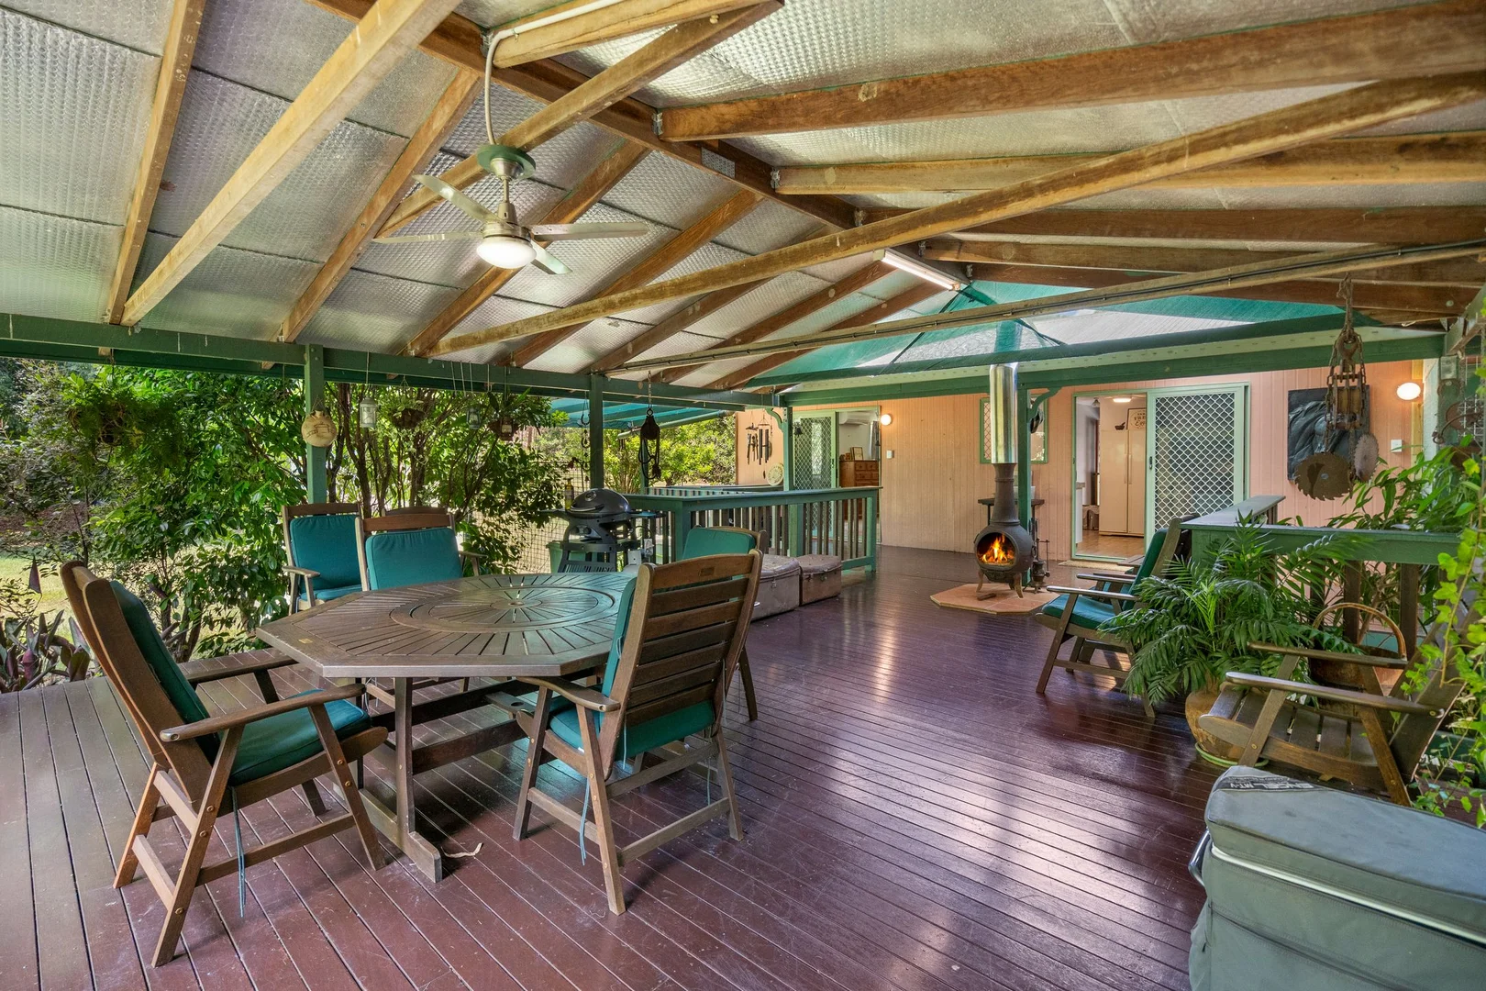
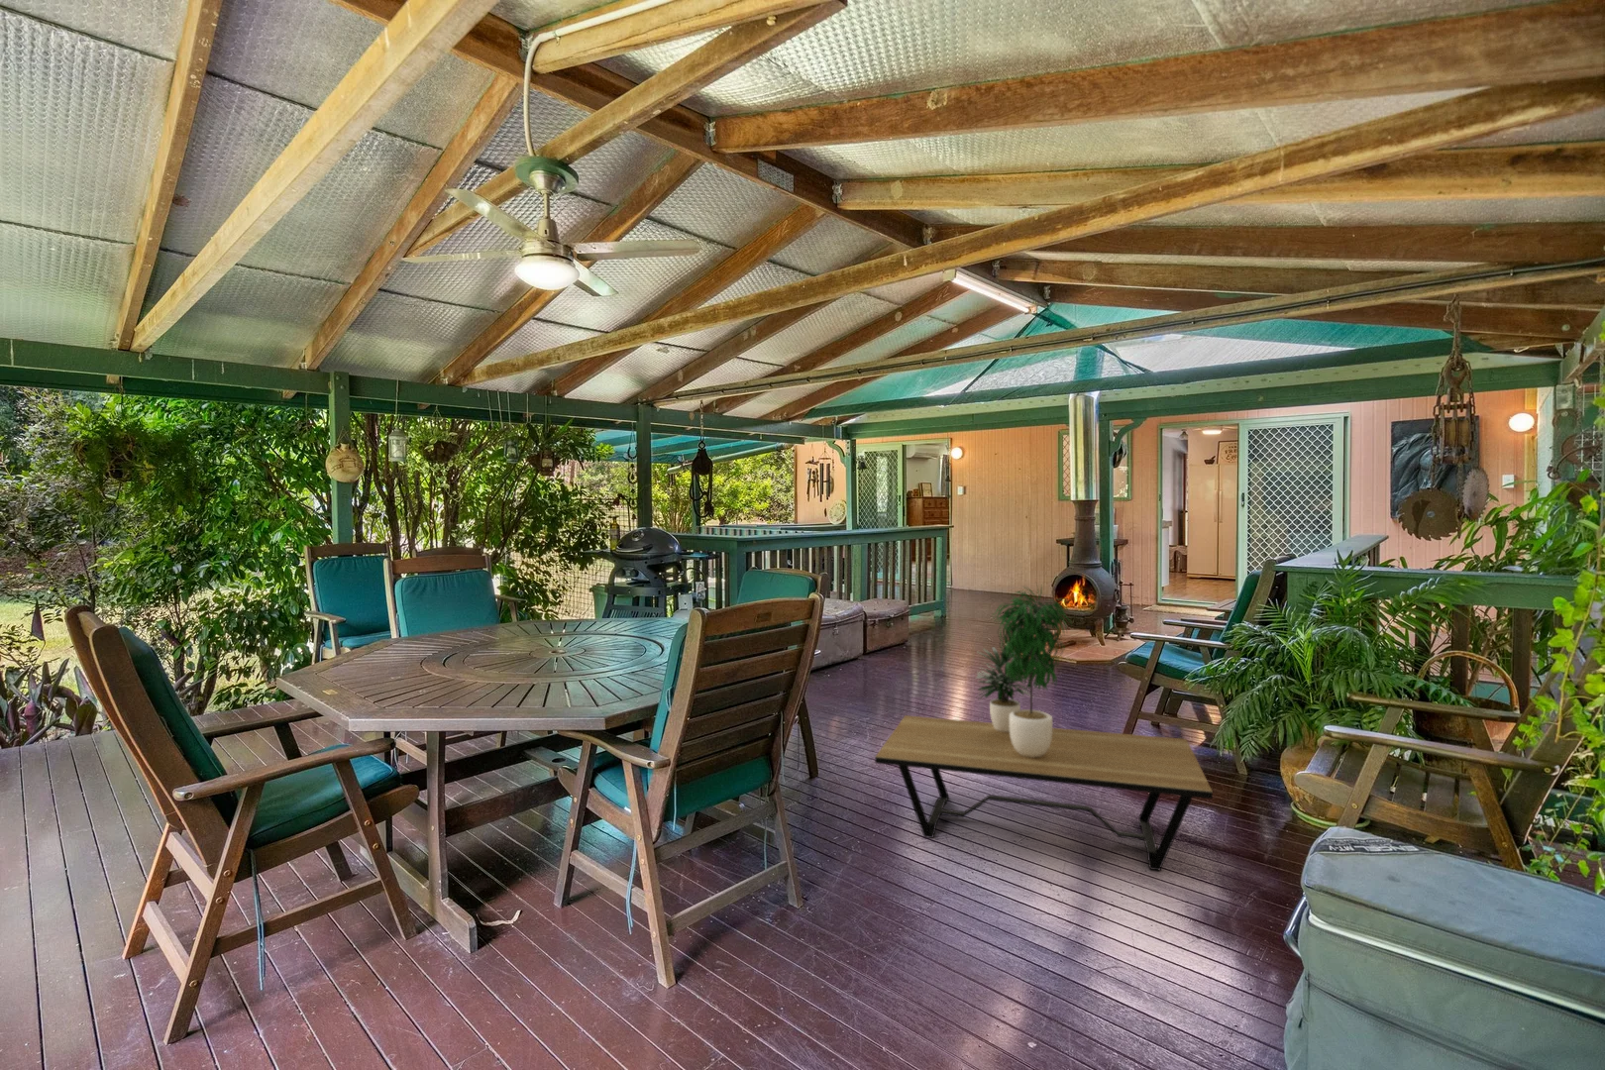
+ potted plant (1021, 660)
+ coffee table (1035, 780)
